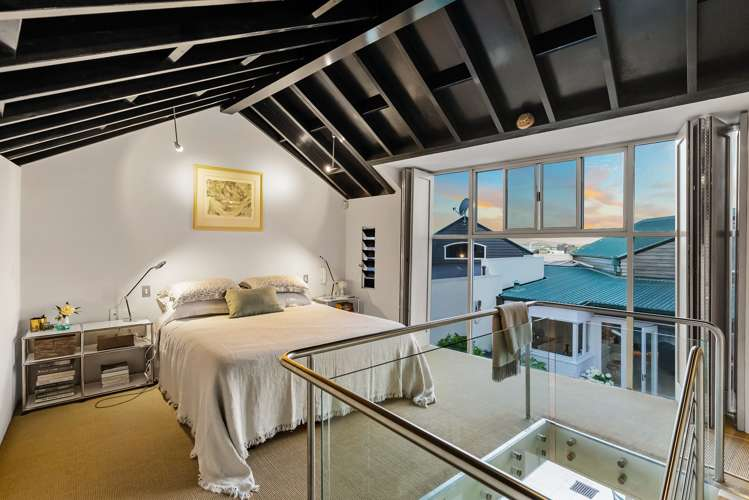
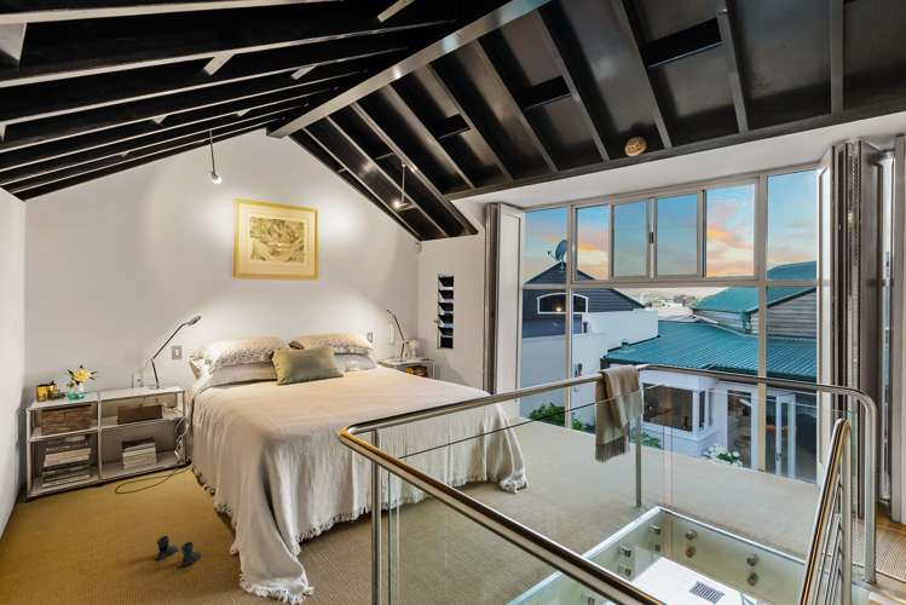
+ boots (177, 548)
